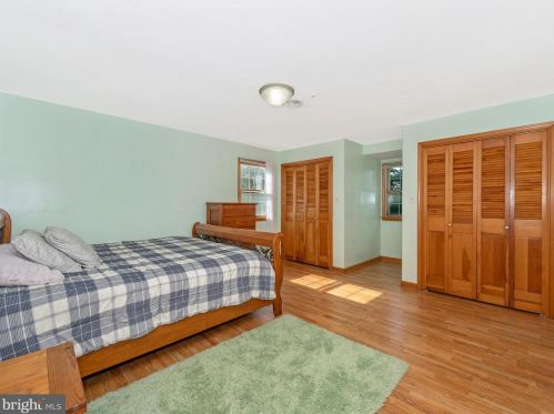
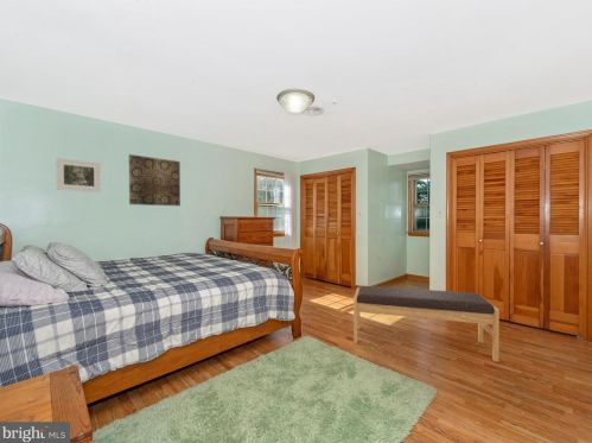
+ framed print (78, 176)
+ bench (419, 317)
+ wall art (155, 182)
